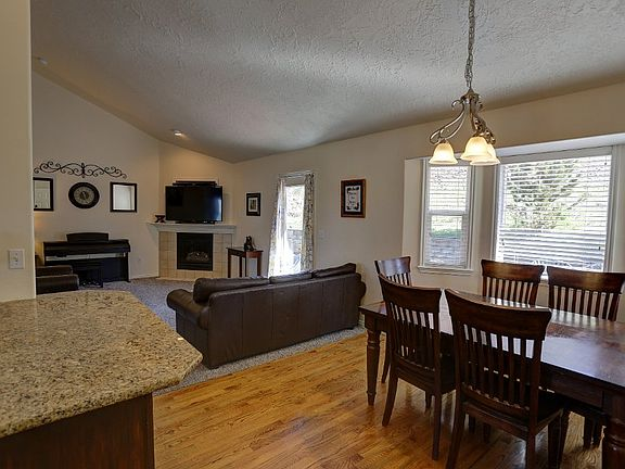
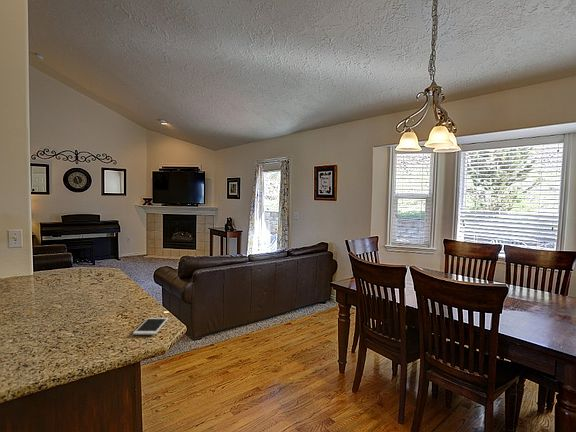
+ cell phone (151, 325)
